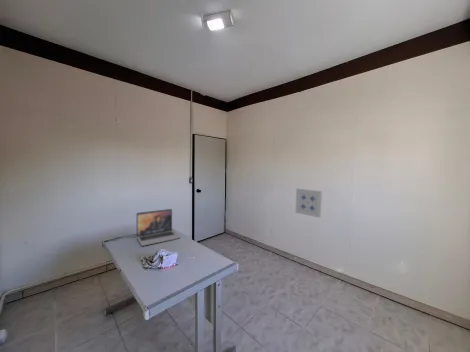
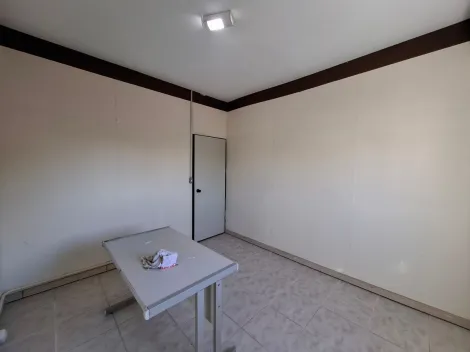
- wall art (308, 202)
- laptop (158, 225)
